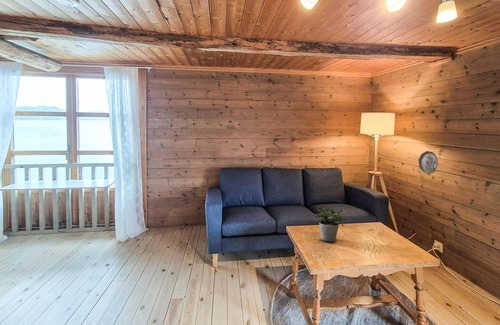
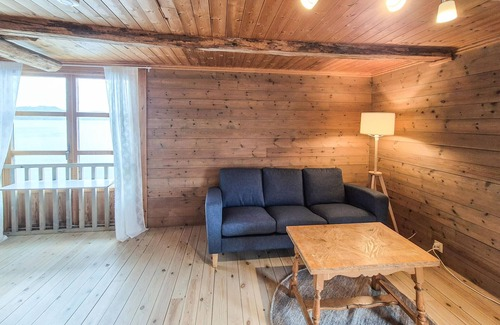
- potted plant (329, 222)
- decorative plate (428, 162)
